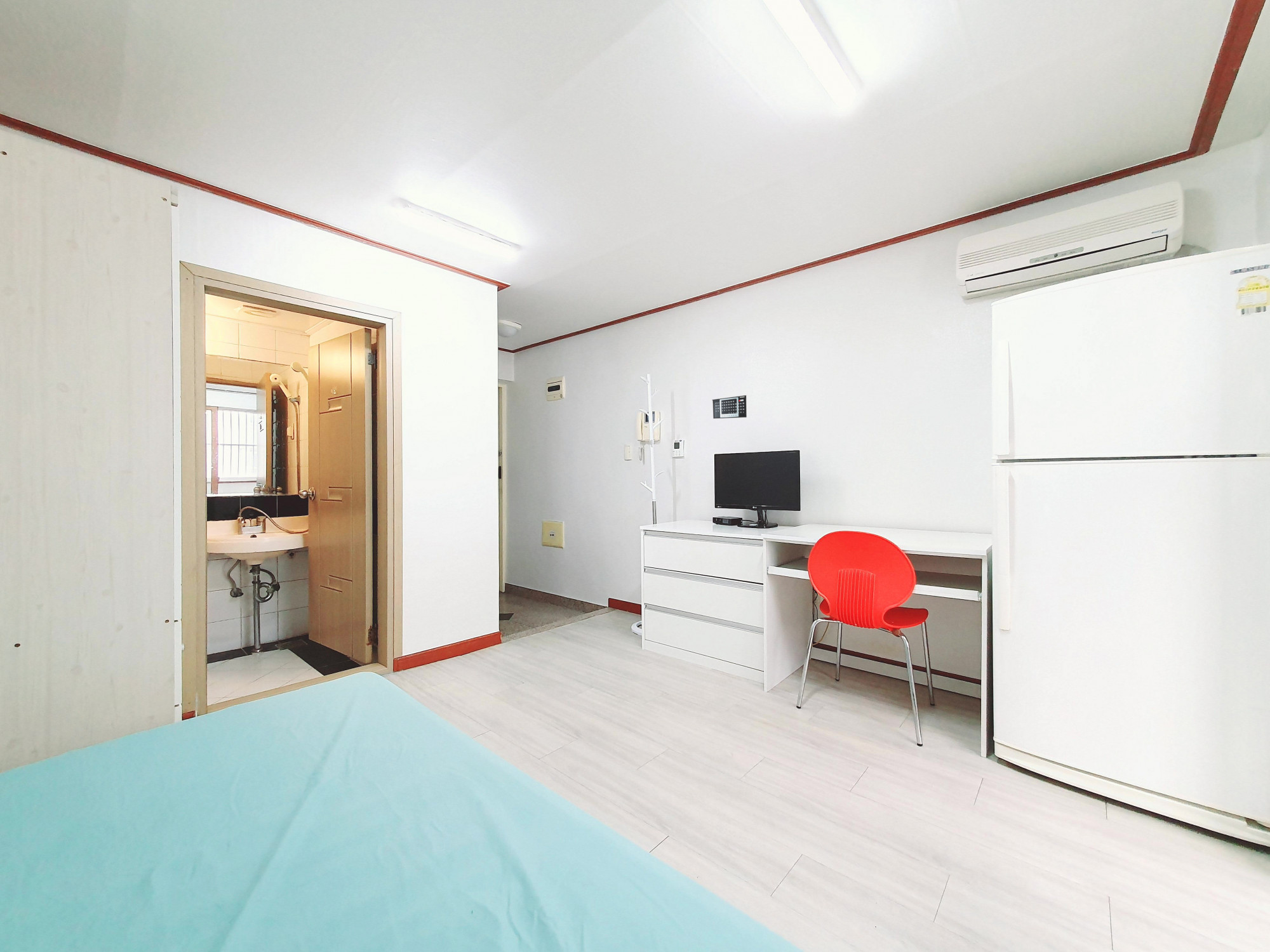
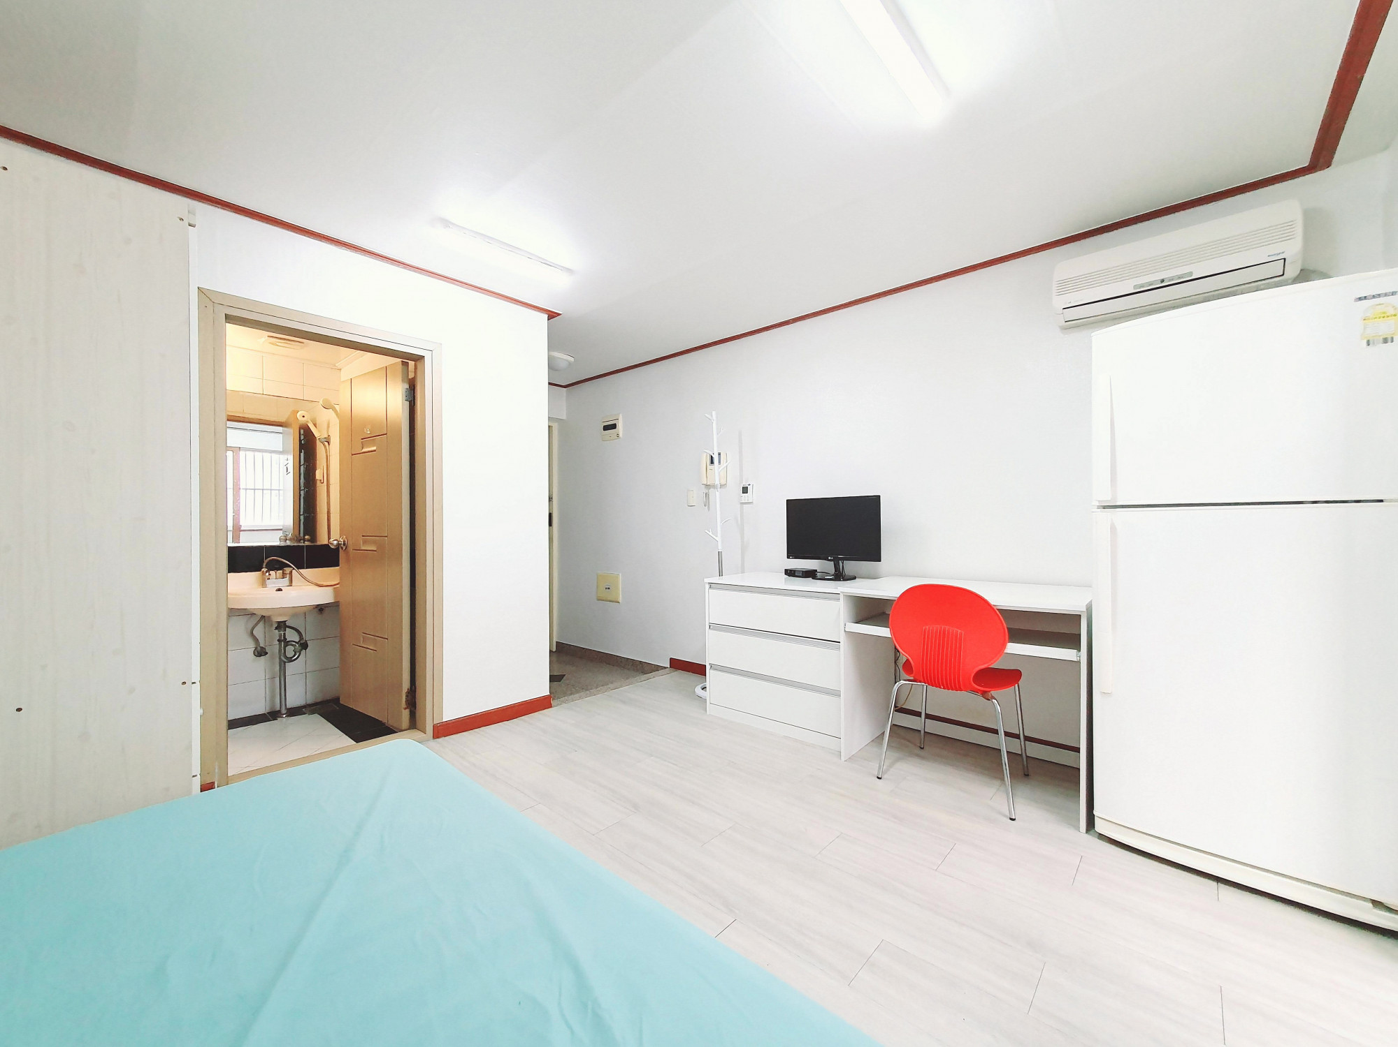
- calendar (728, 408)
